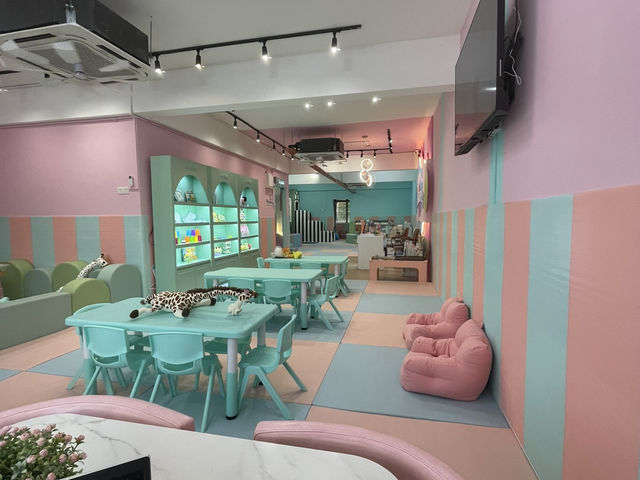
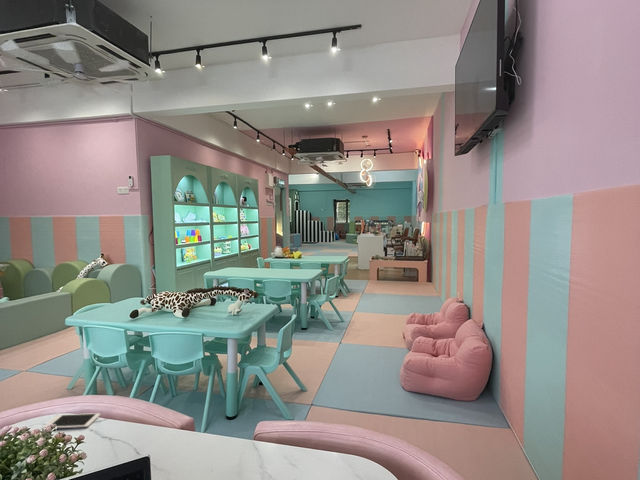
+ cell phone (72, 420)
